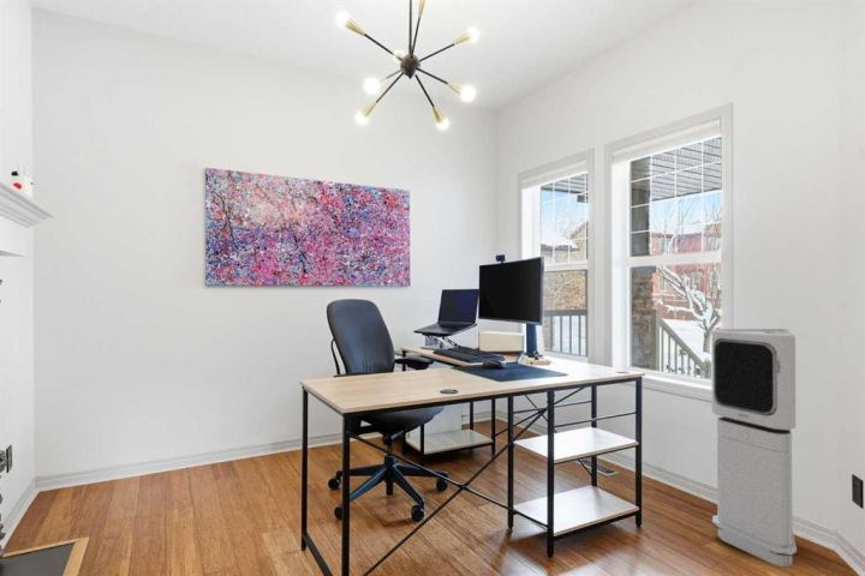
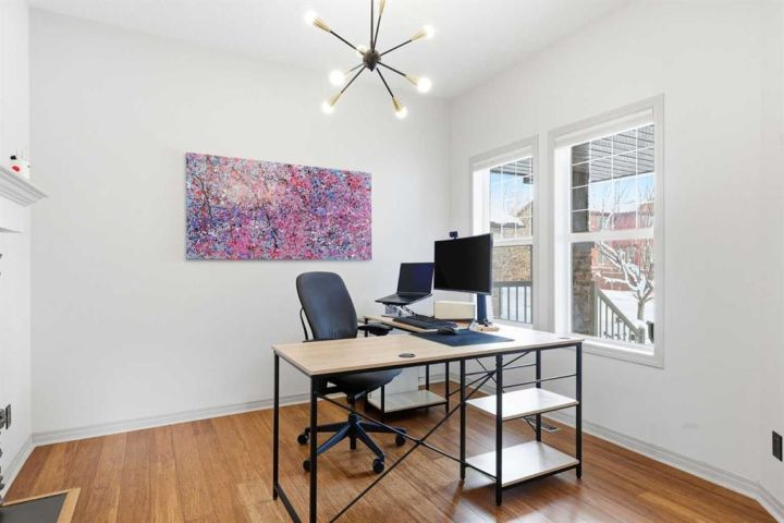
- air purifier (765, 437)
